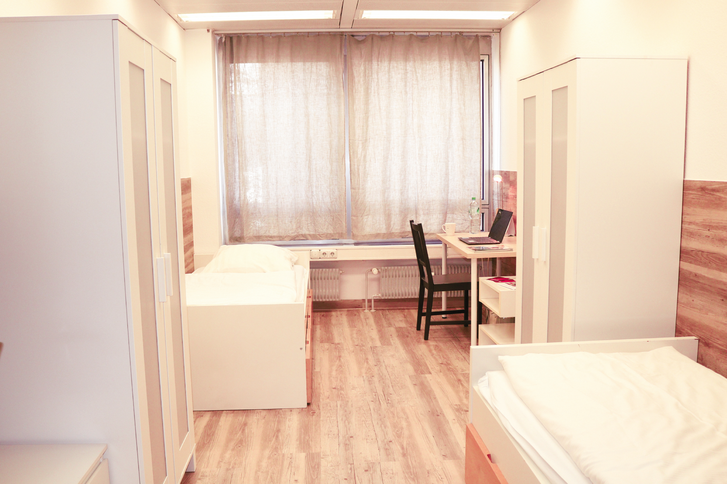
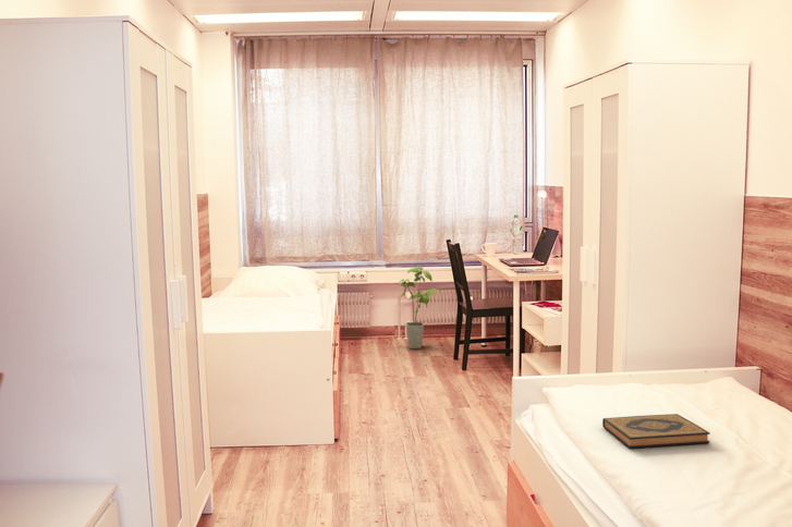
+ house plant (419, 307)
+ hardback book (654, 429)
